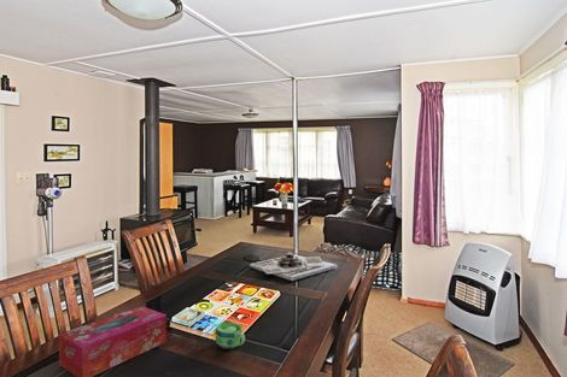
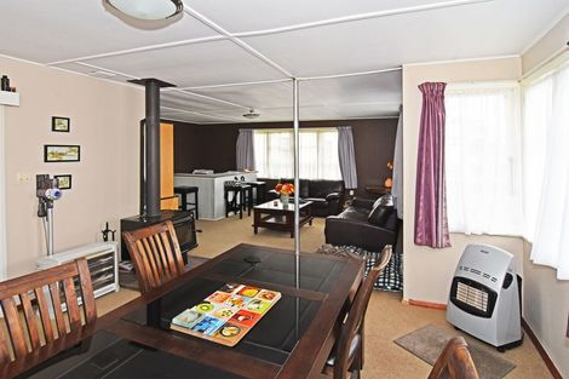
- cup (232, 336)
- tissue box (116, 337)
- board game (288, 261)
